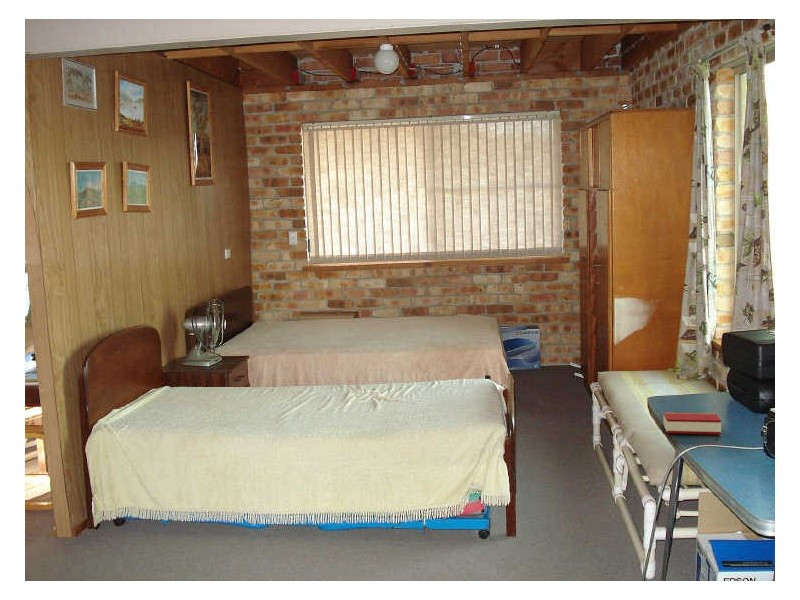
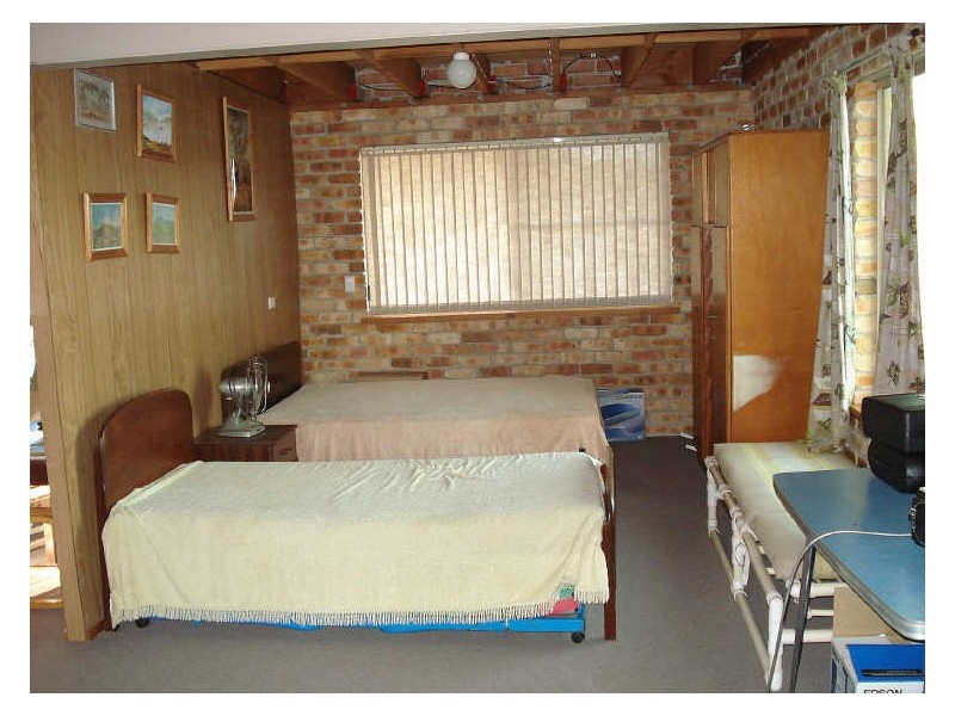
- book (691, 423)
